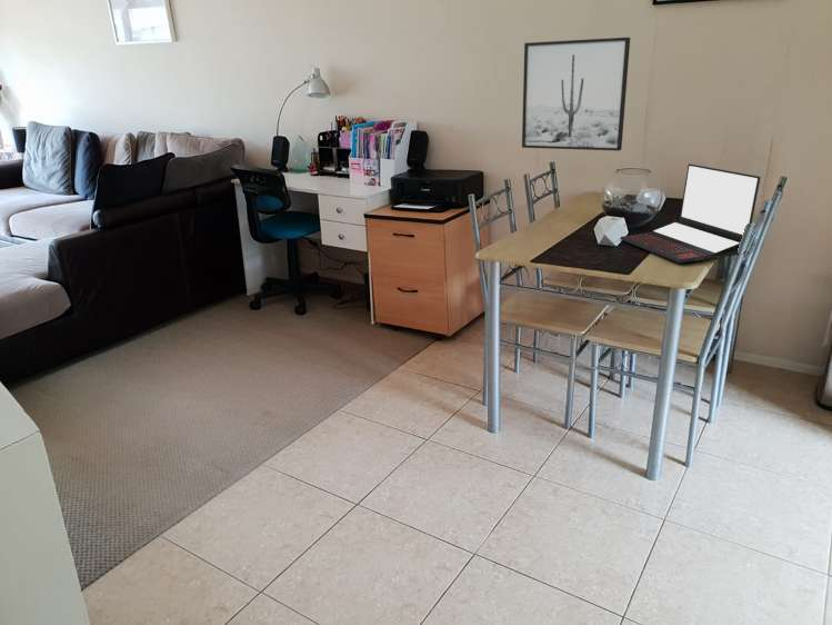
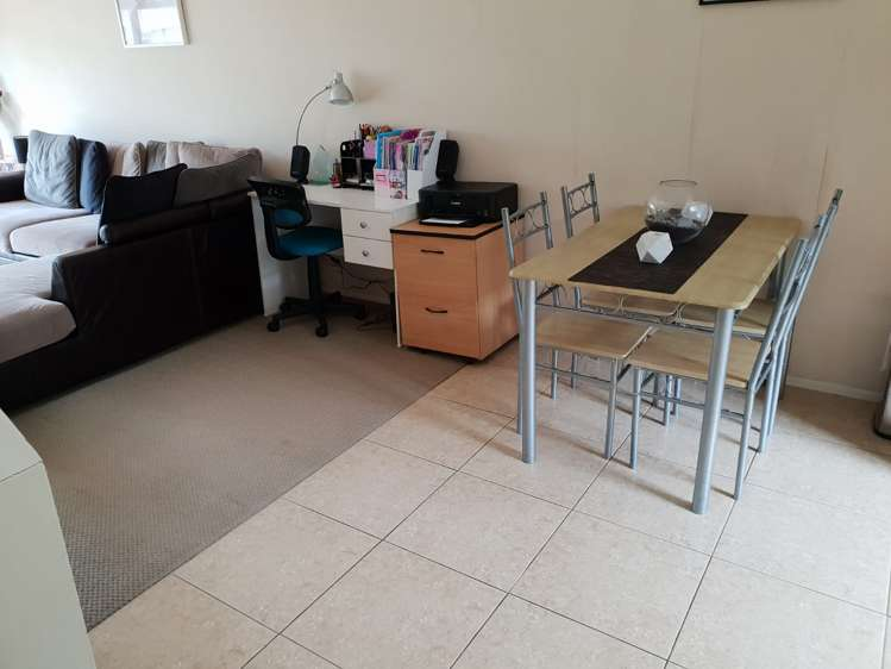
- wall art (572, 96)
- laptop (684, 210)
